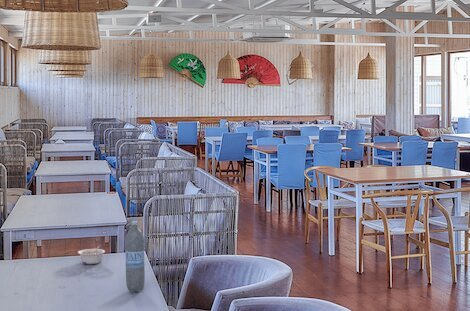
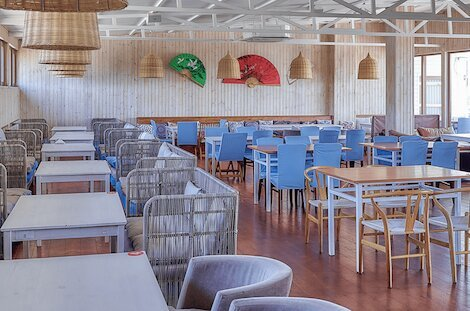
- water bottle (135, 256)
- legume (91, 255)
